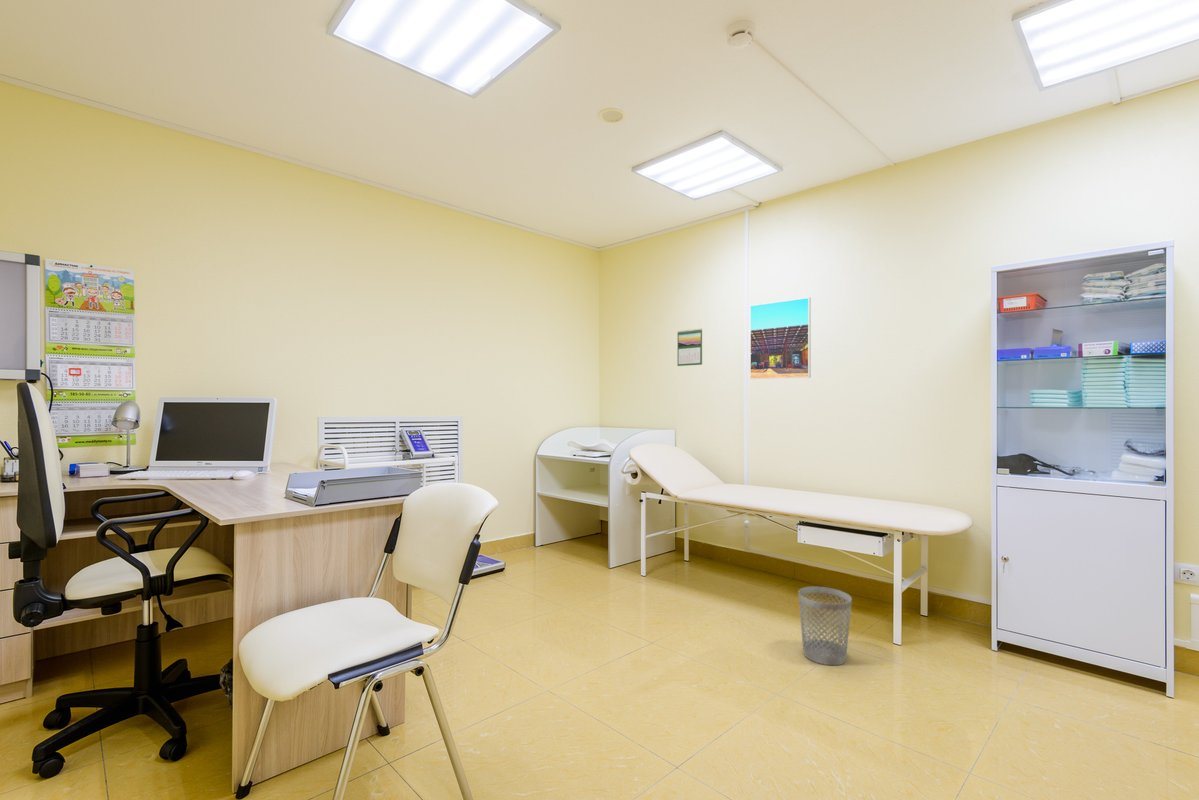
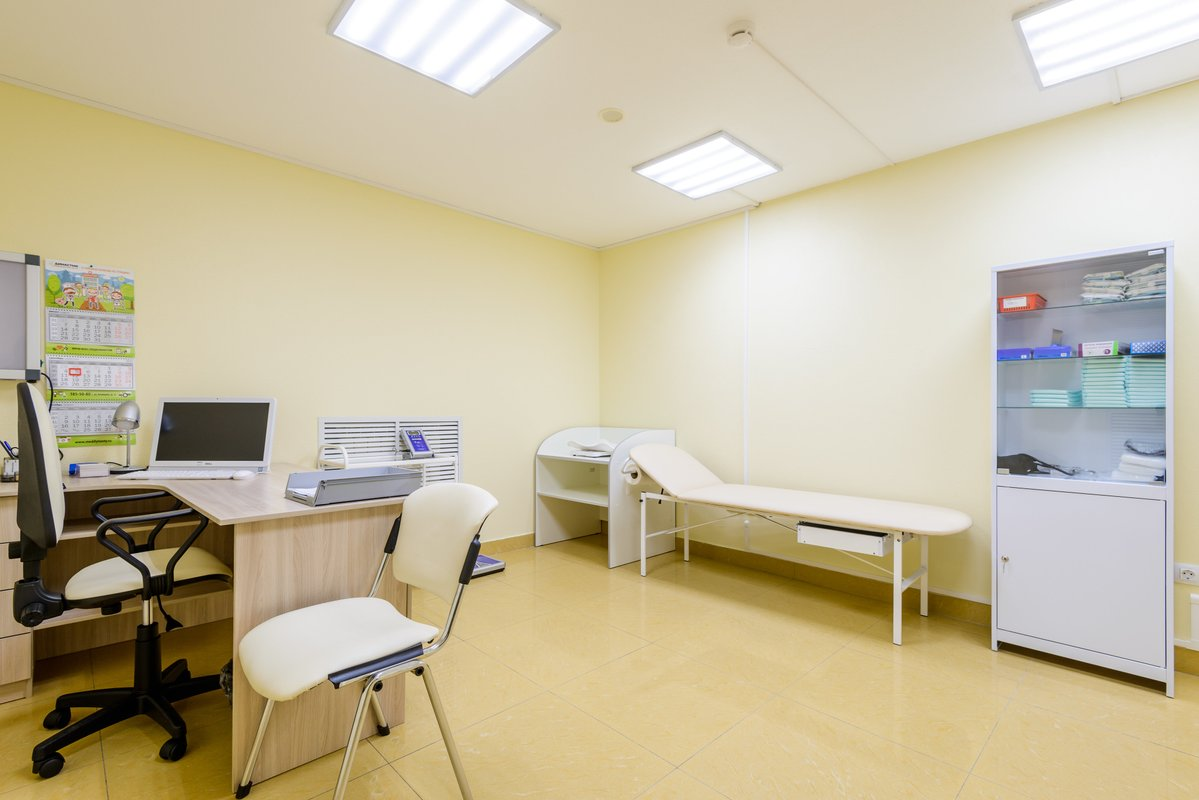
- calendar (689, 347)
- wastebasket (824, 625)
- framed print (779, 340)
